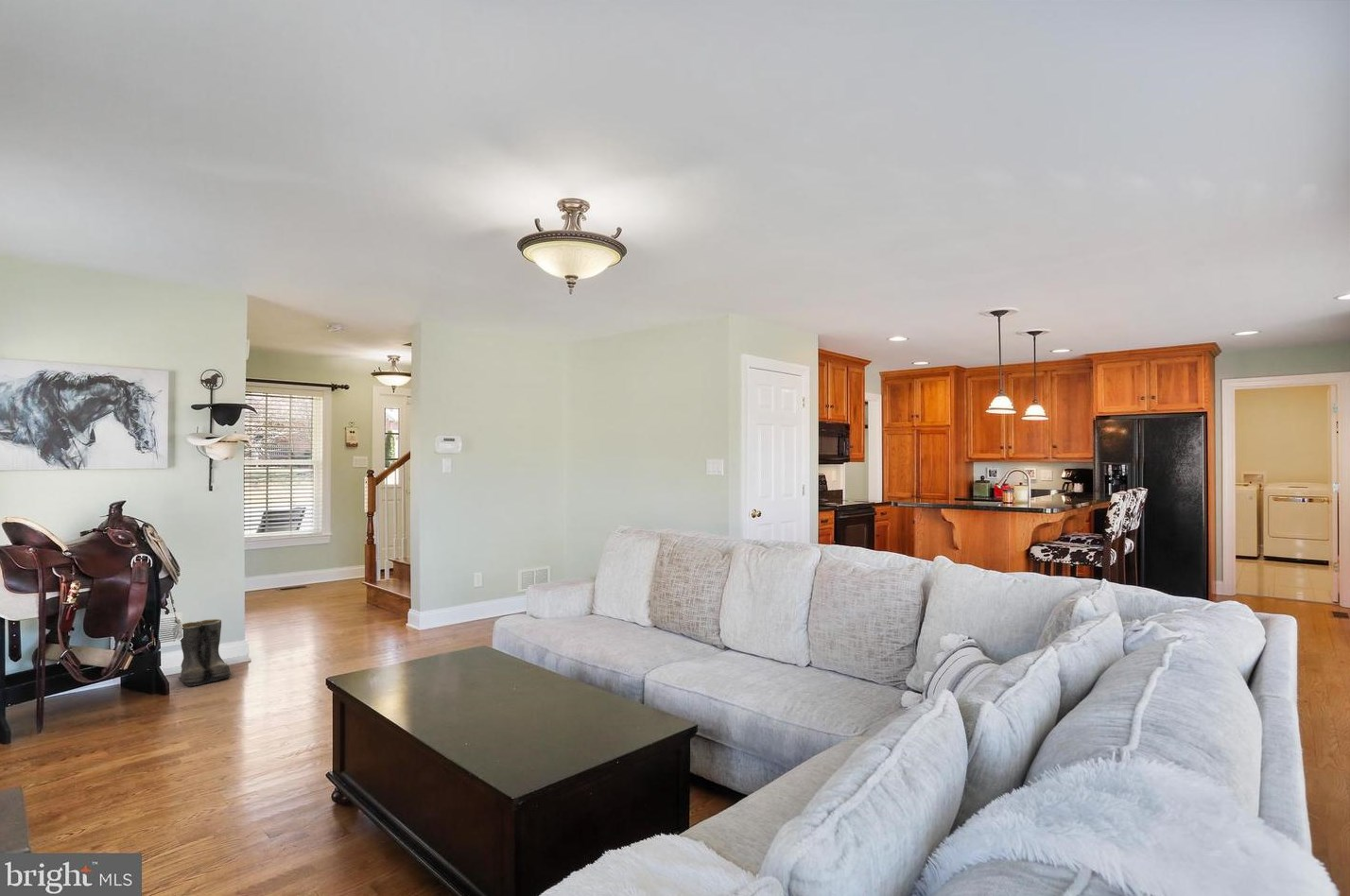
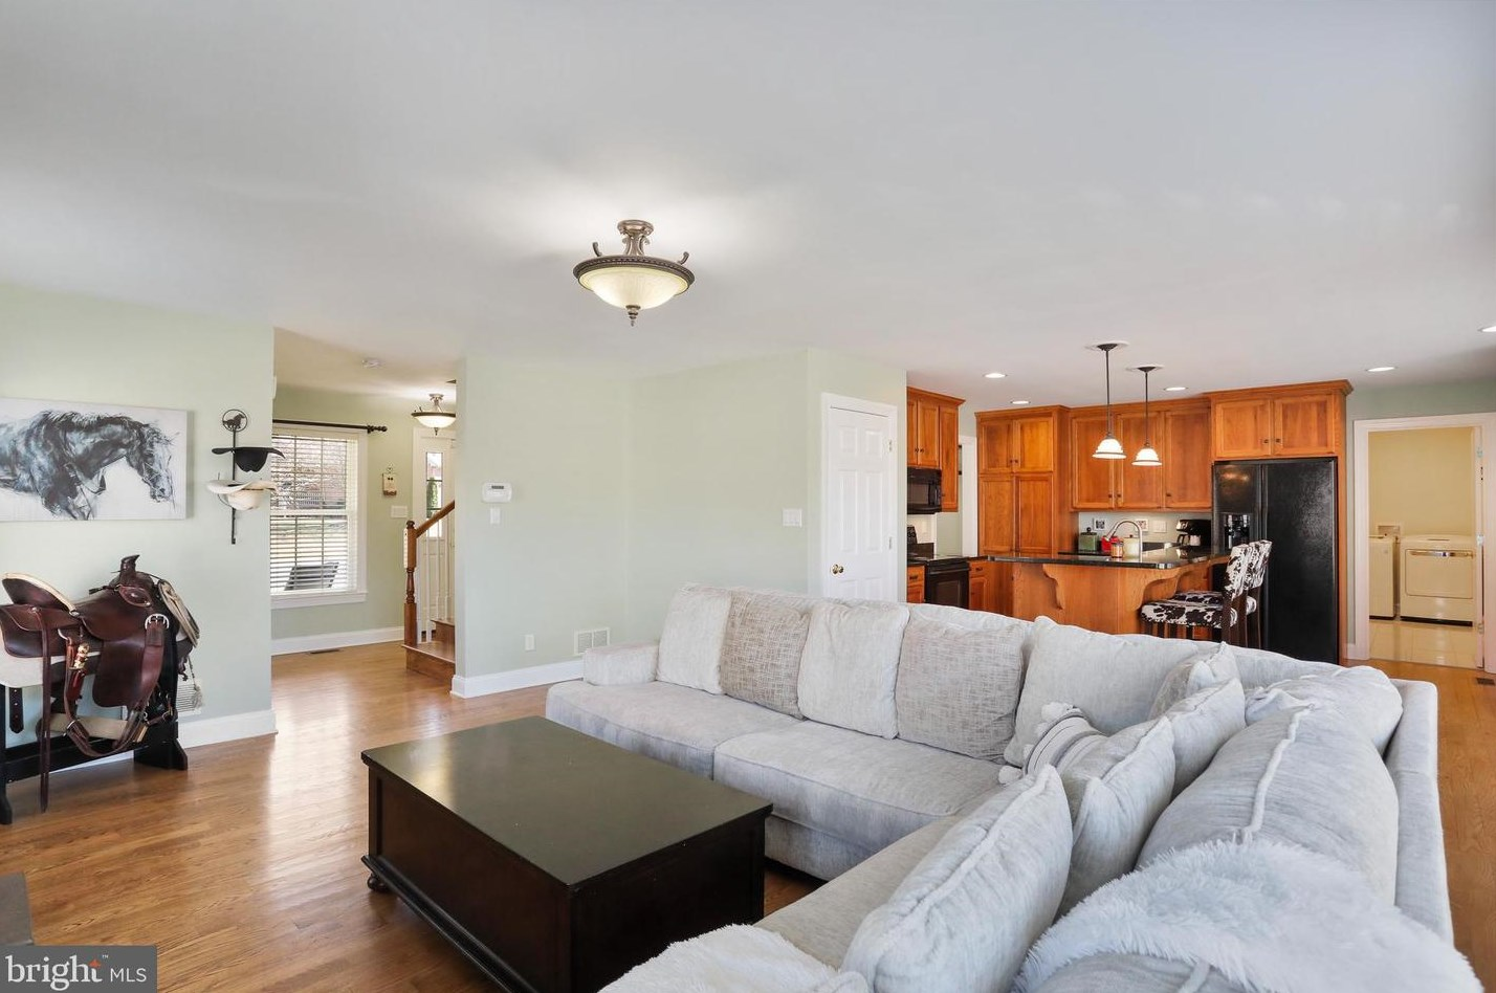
- boots (202, 650)
